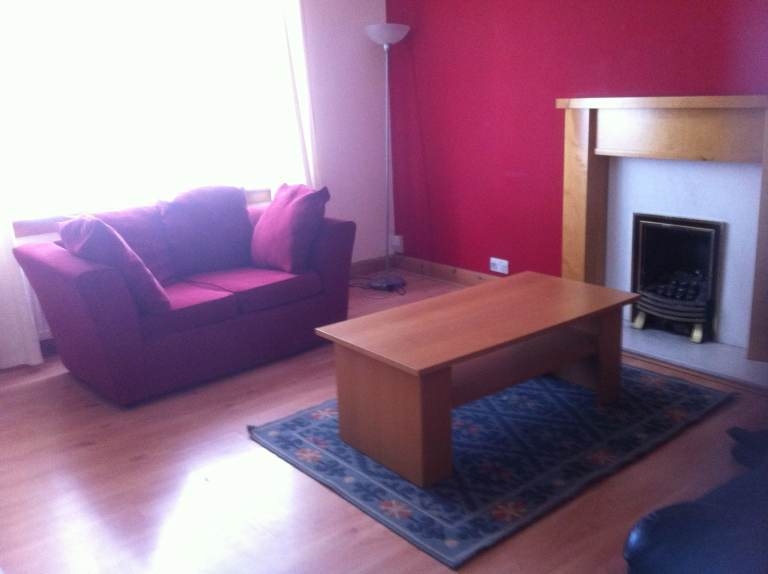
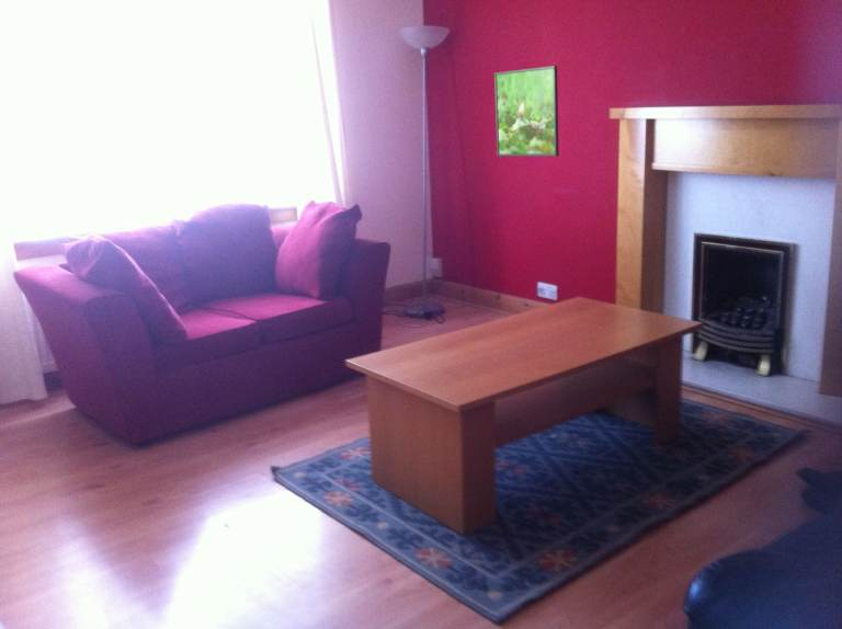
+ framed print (525, 113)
